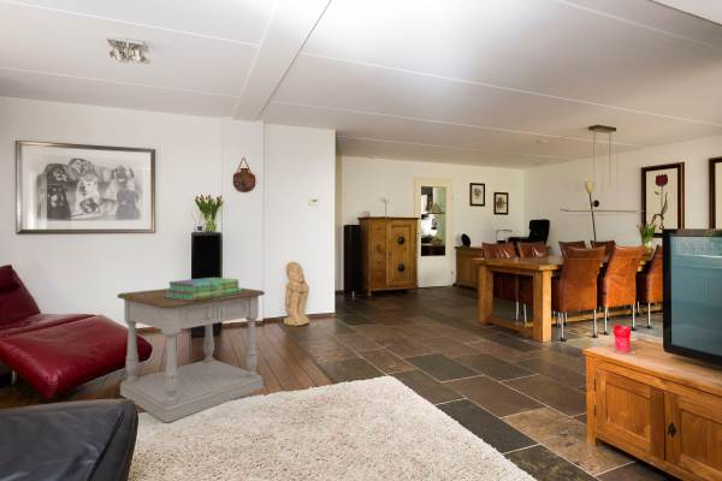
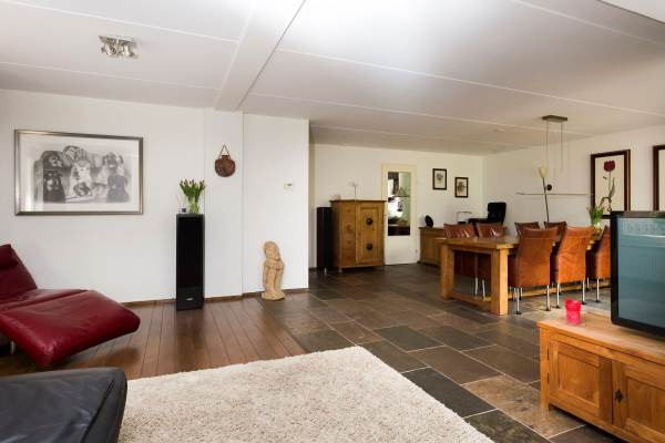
- side table (203, 340)
- stack of books (203, 287)
